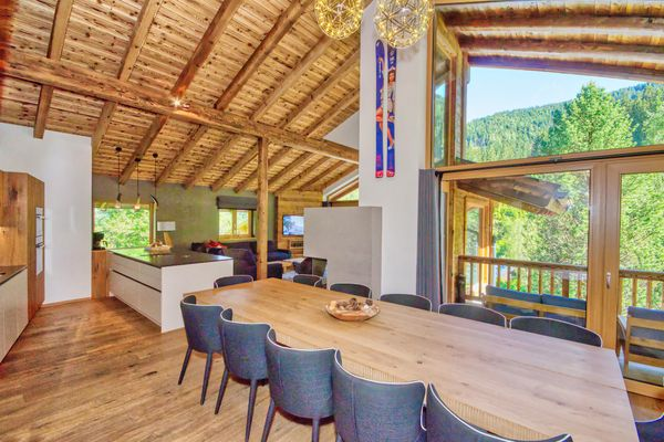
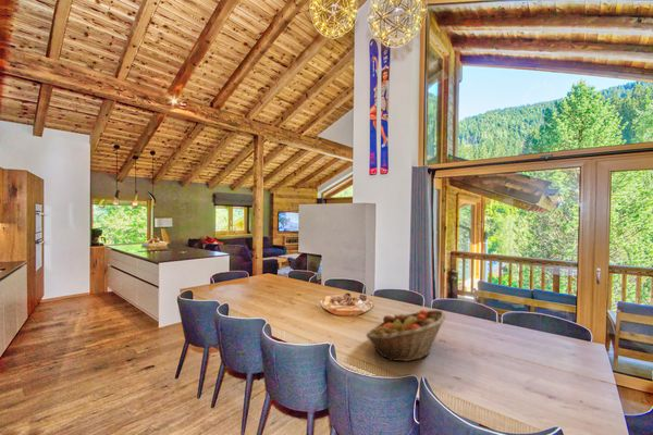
+ fruit basket (406, 330)
